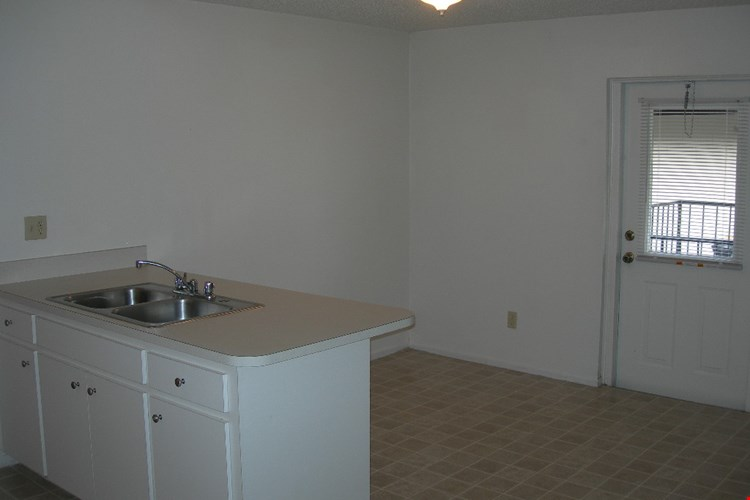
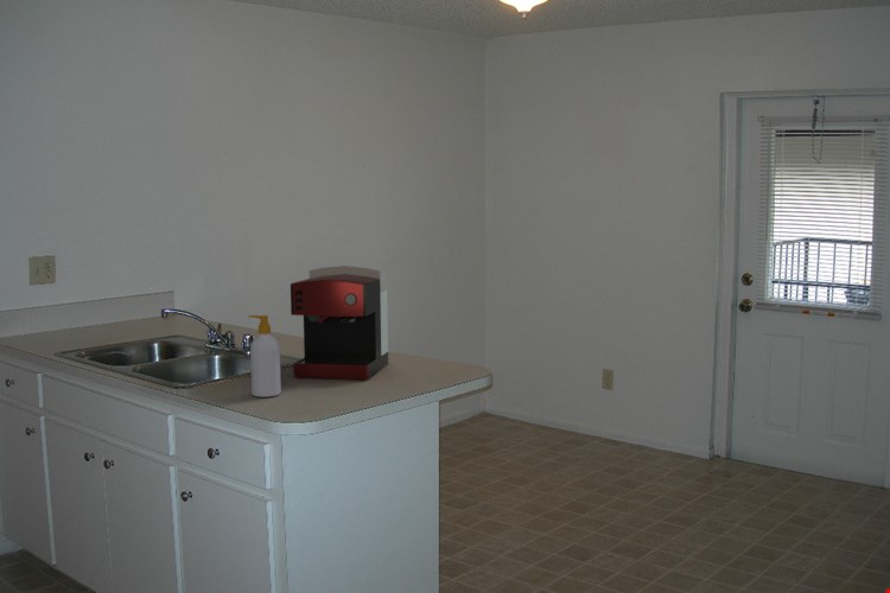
+ soap bottle (263, 355)
+ coffee maker (337, 320)
